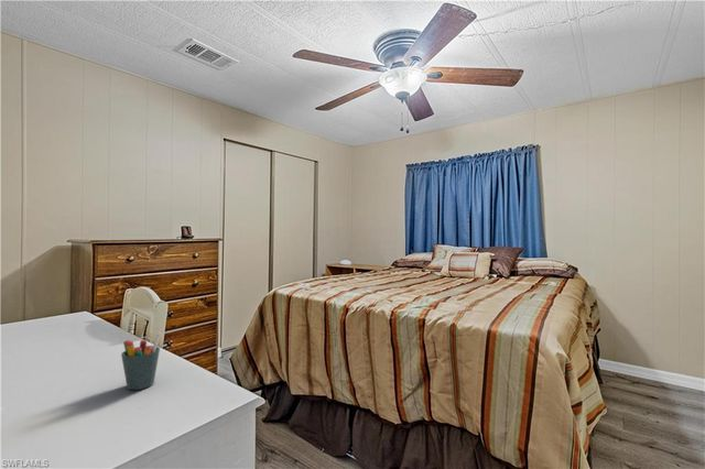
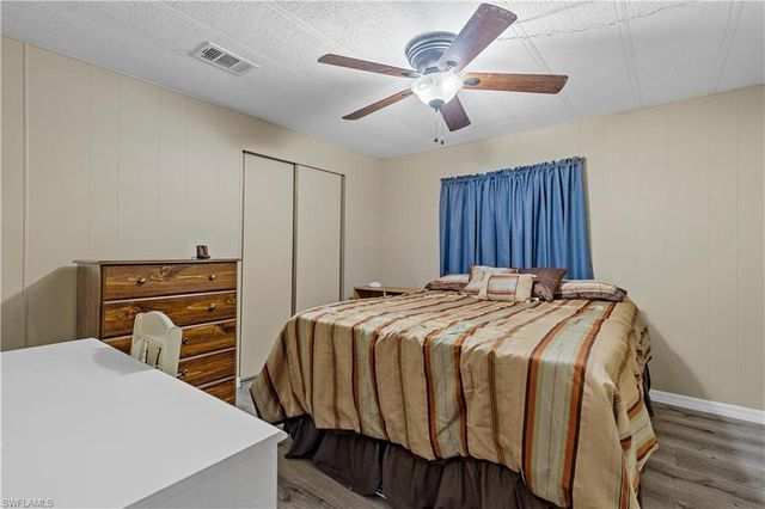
- pen holder (140, 359)
